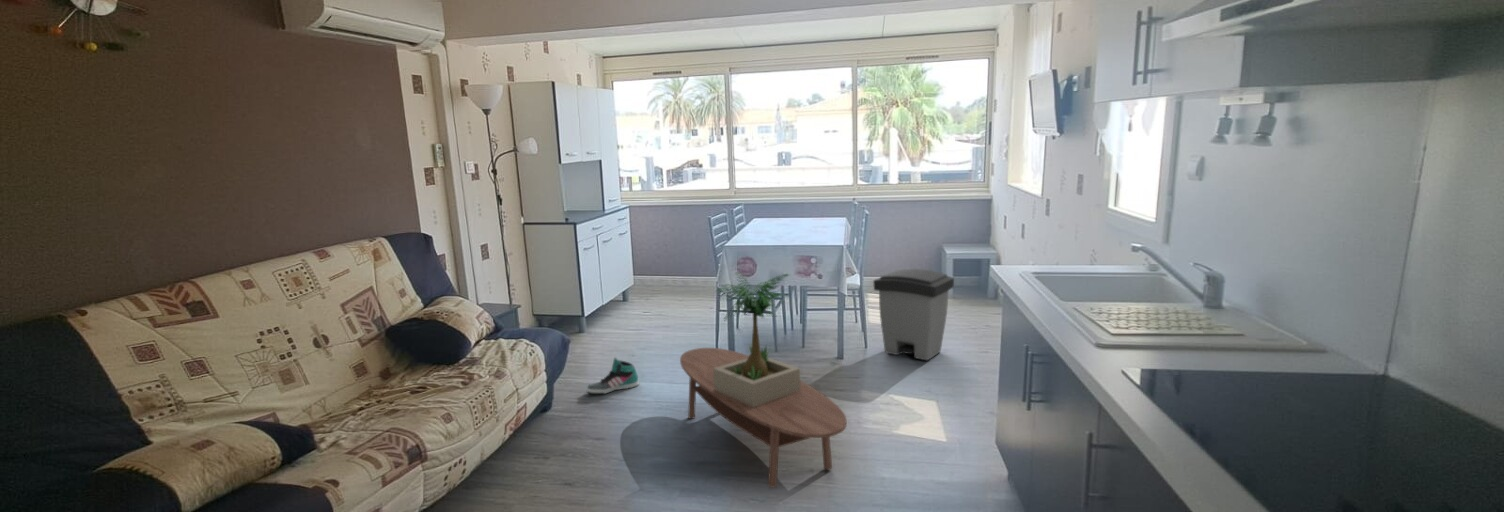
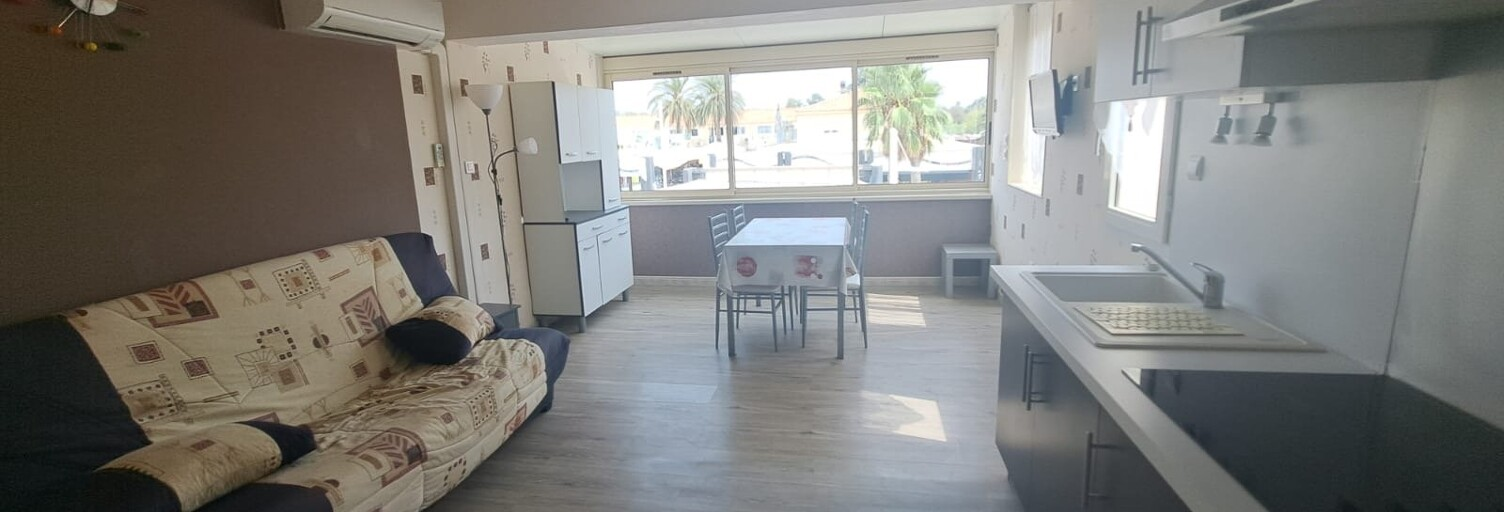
- coffee table (752, 412)
- sneaker (612, 374)
- potted plant (753, 331)
- trash can (914, 313)
